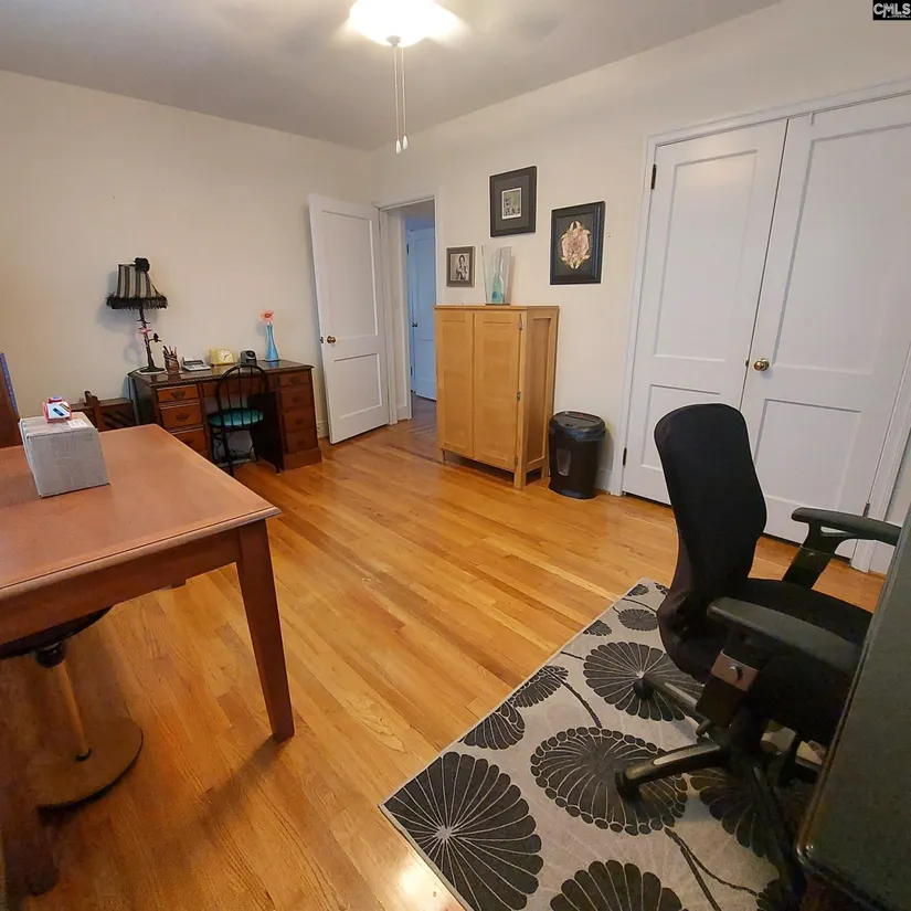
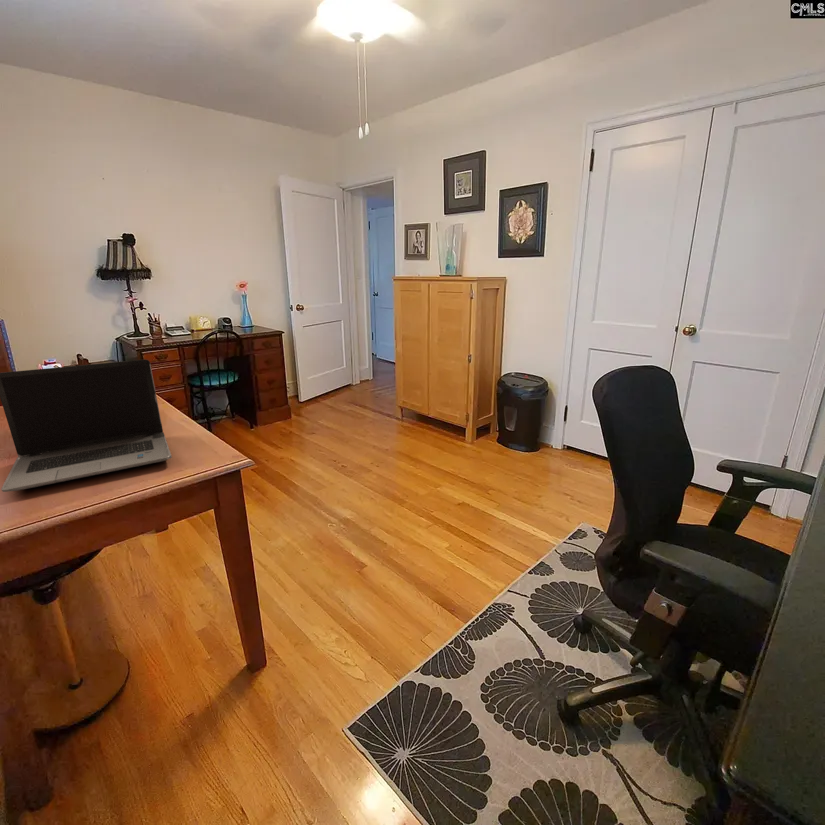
+ laptop computer (85, 419)
